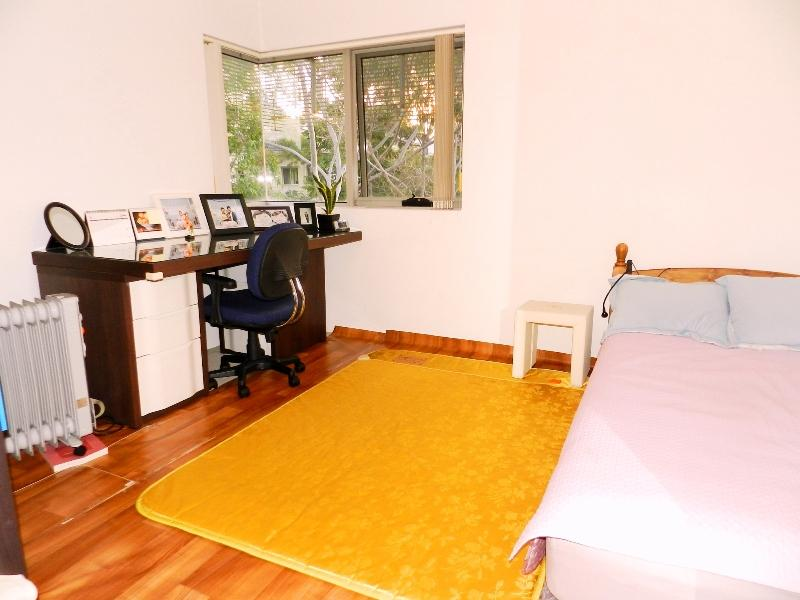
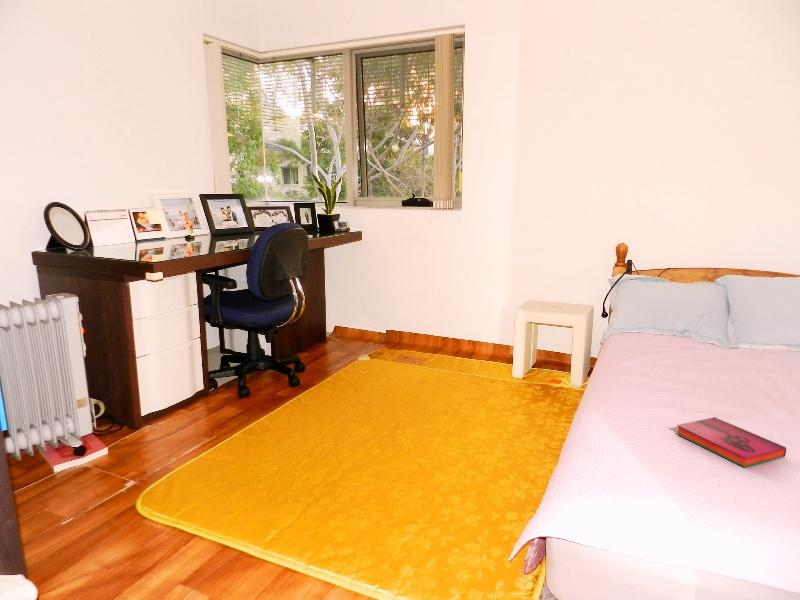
+ hardback book (728, 440)
